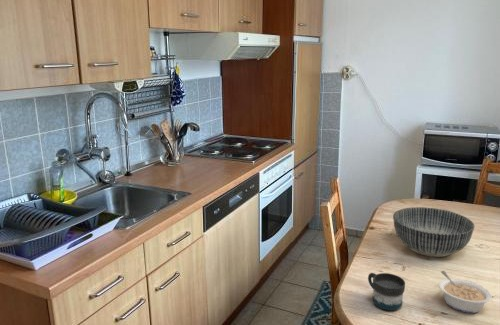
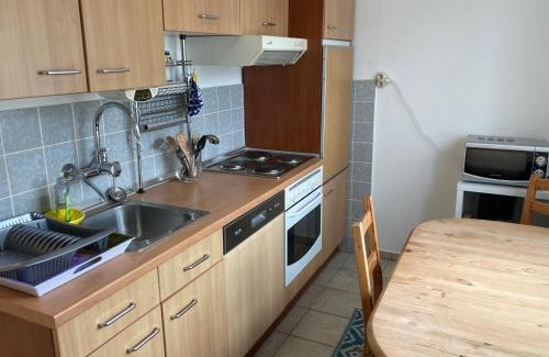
- legume (461, 294)
- bowl (431, 233)
- mug (384, 291)
